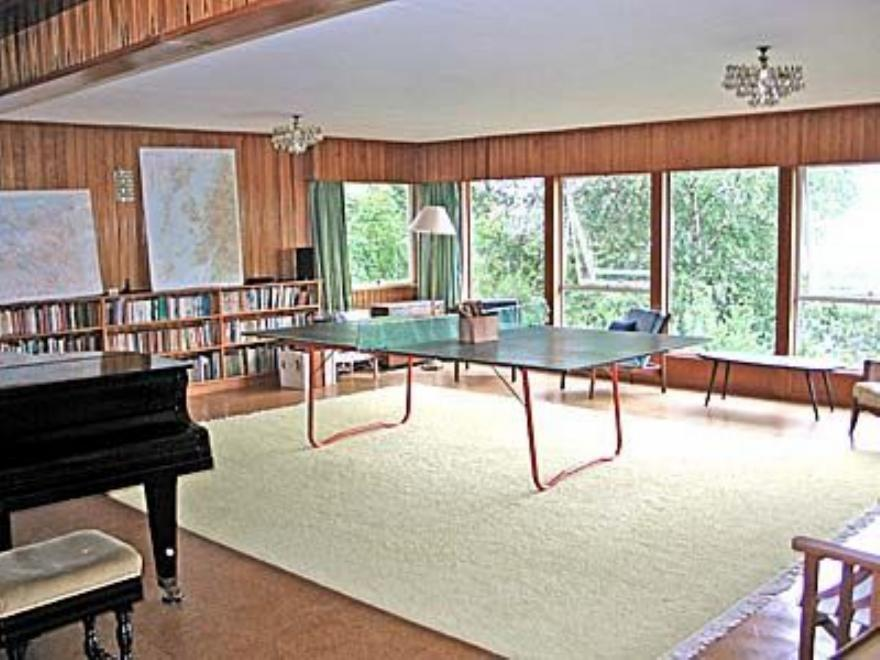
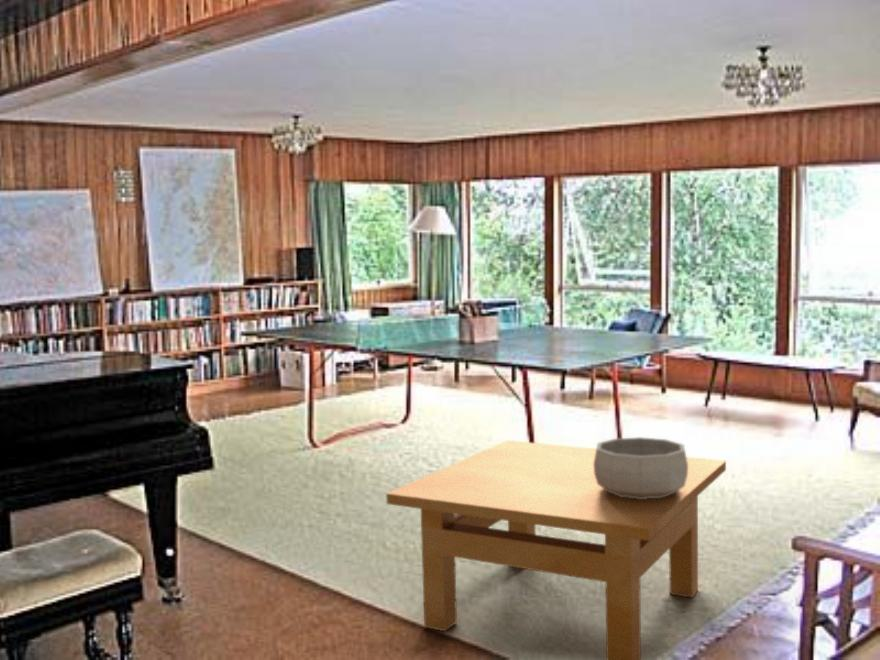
+ table (565, 542)
+ decorative bowl (640, 467)
